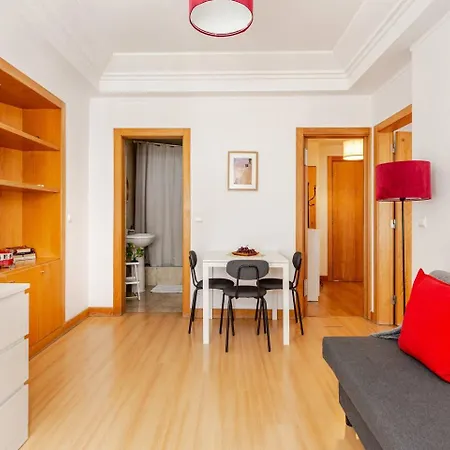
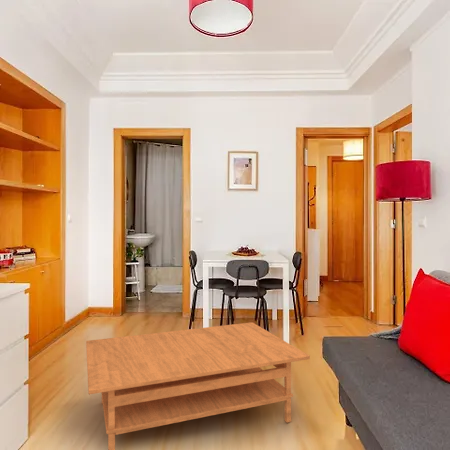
+ coffee table (191, 379)
